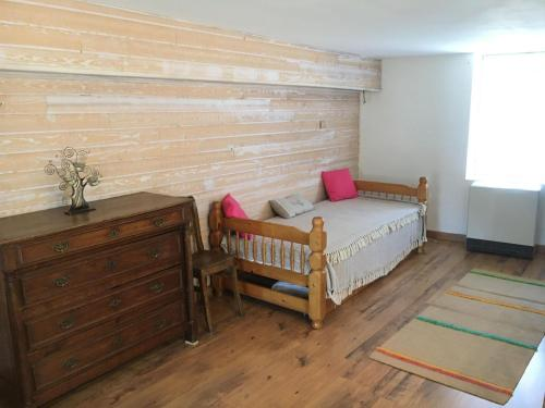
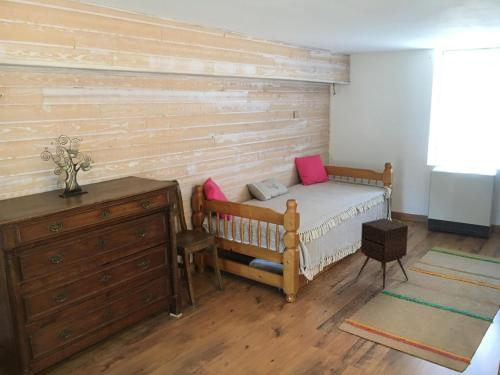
+ side table (383, 251)
